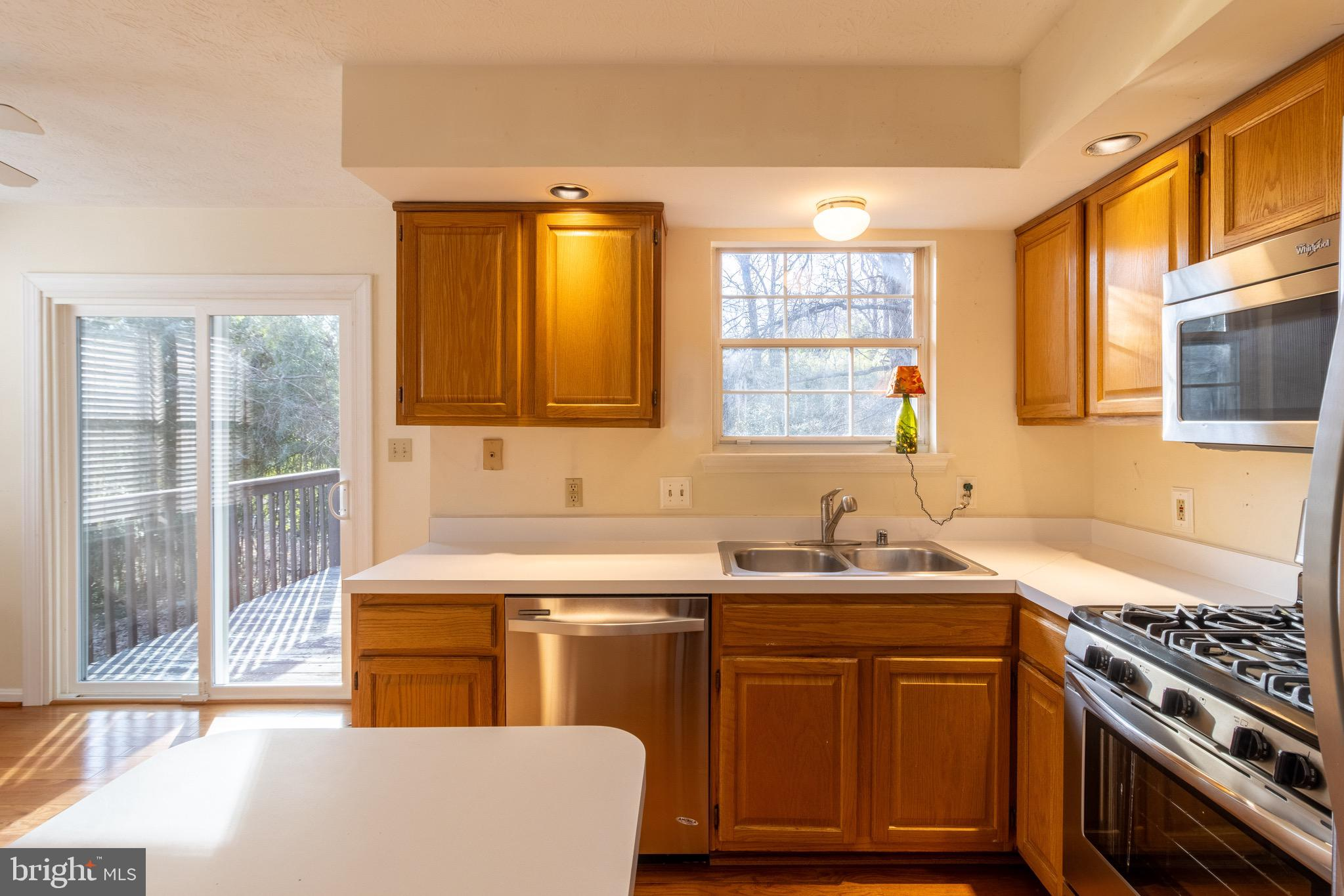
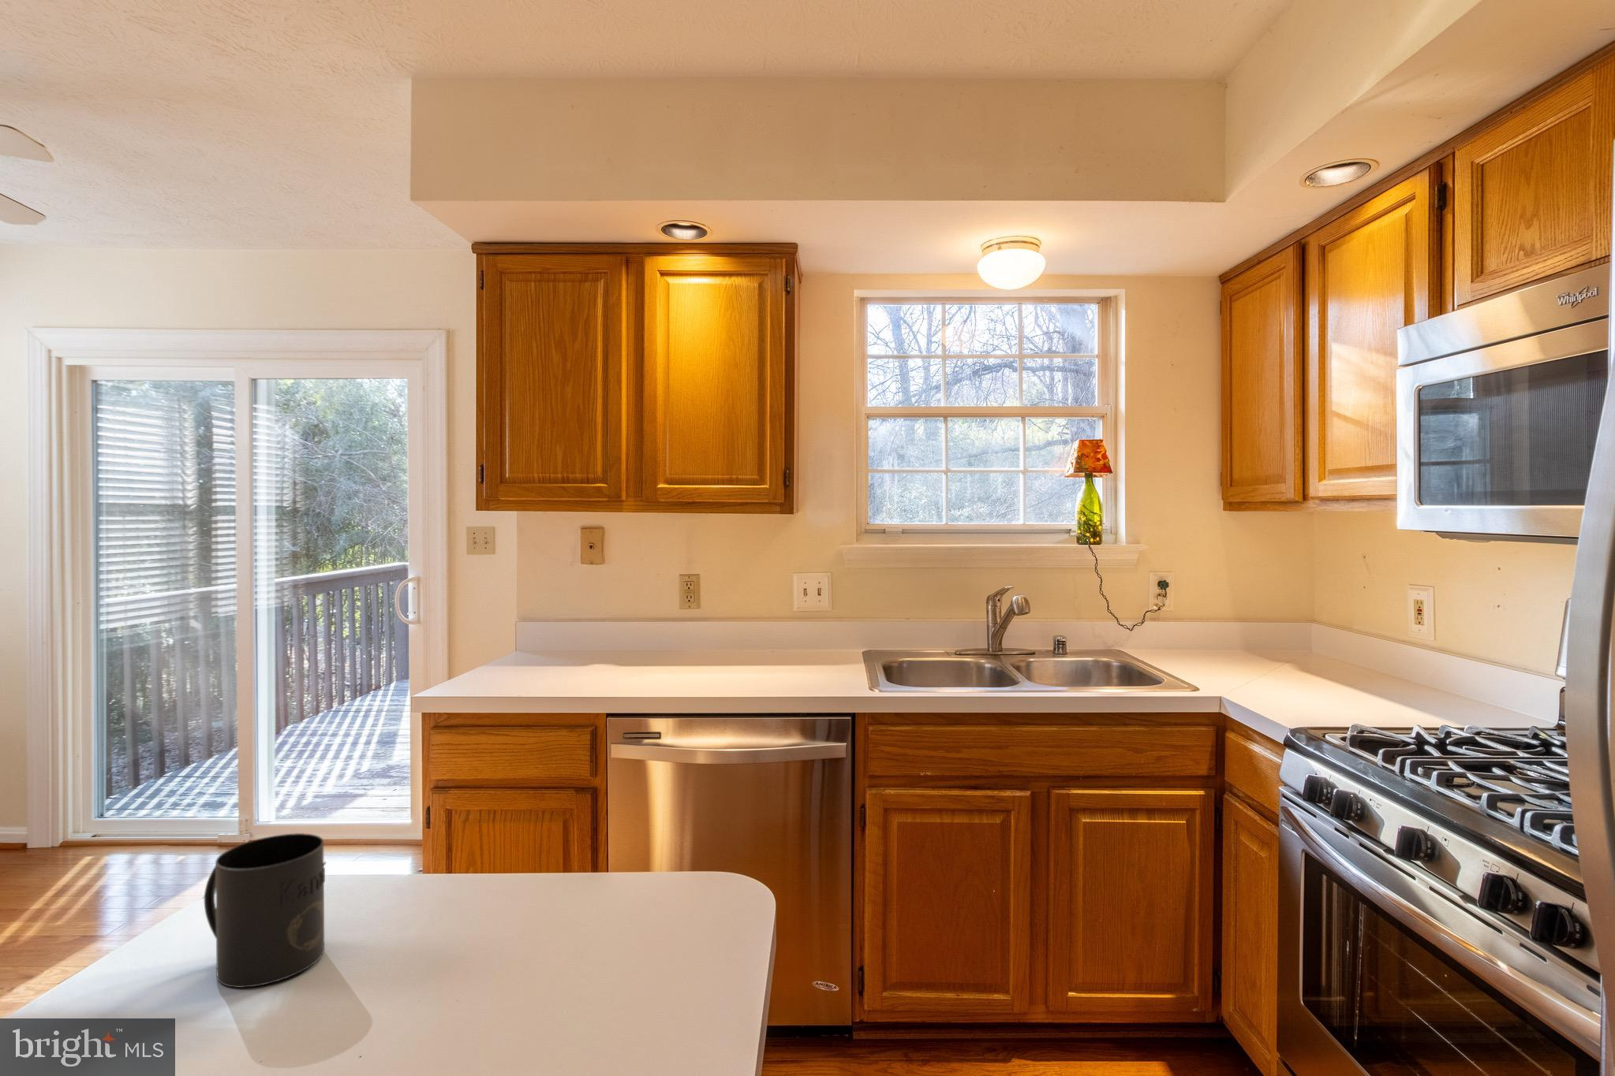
+ mug (258, 905)
